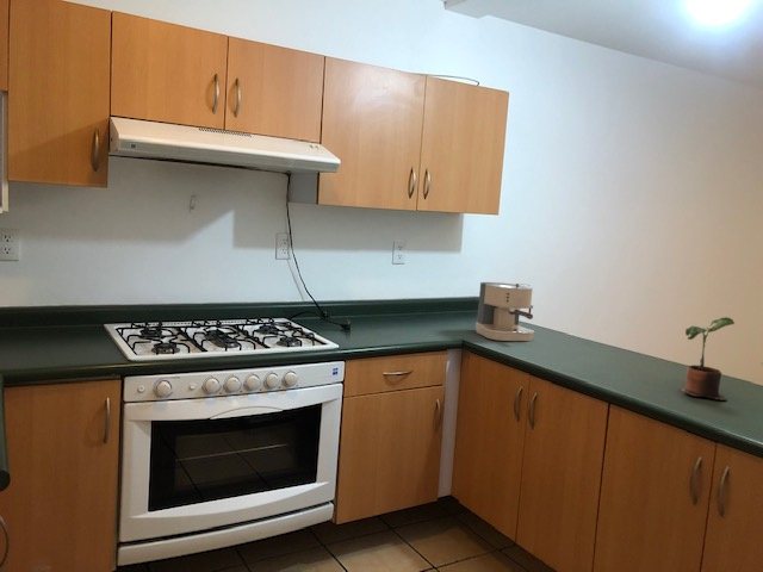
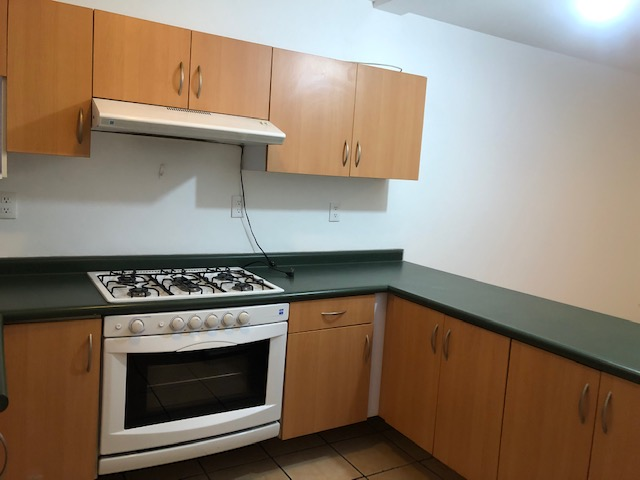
- coffee maker (508, 310)
- potted plant (702, 353)
